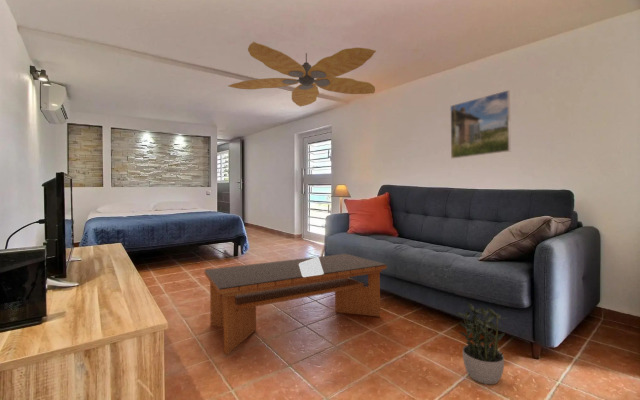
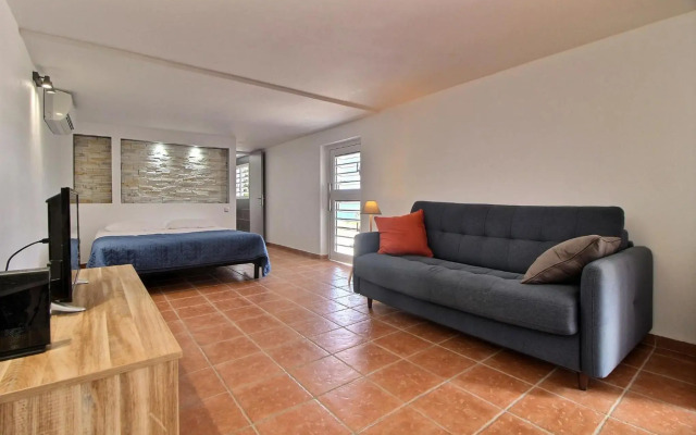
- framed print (478, 126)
- ceiling fan (303, 71)
- coffee table (298, 293)
- potted plant (480, 341)
